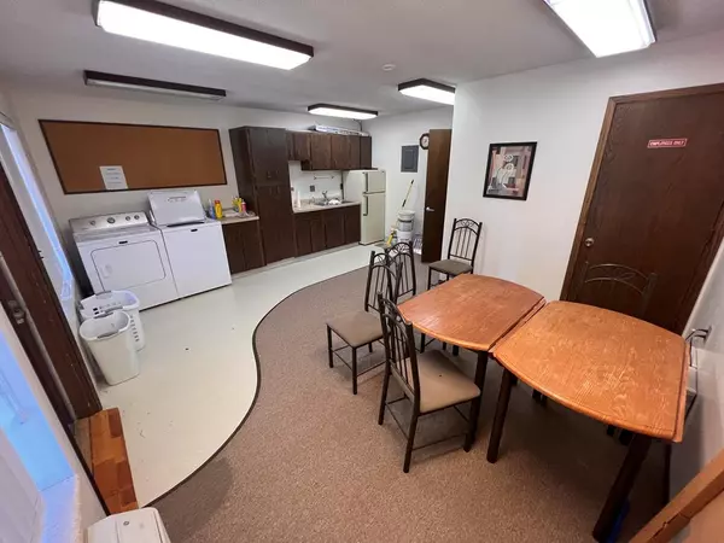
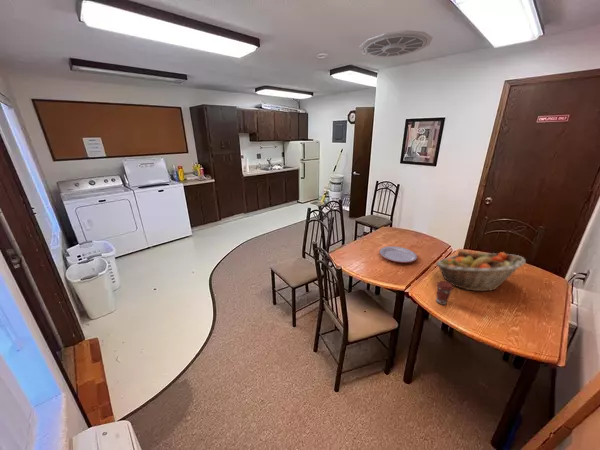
+ plate (397, 254)
+ coffee cup (443, 293)
+ ceiling vent (393, 47)
+ fruit basket (477, 266)
